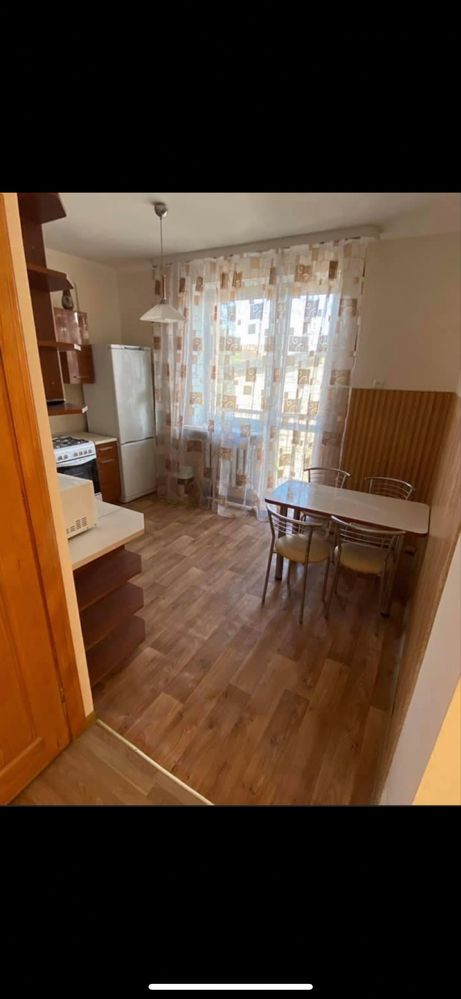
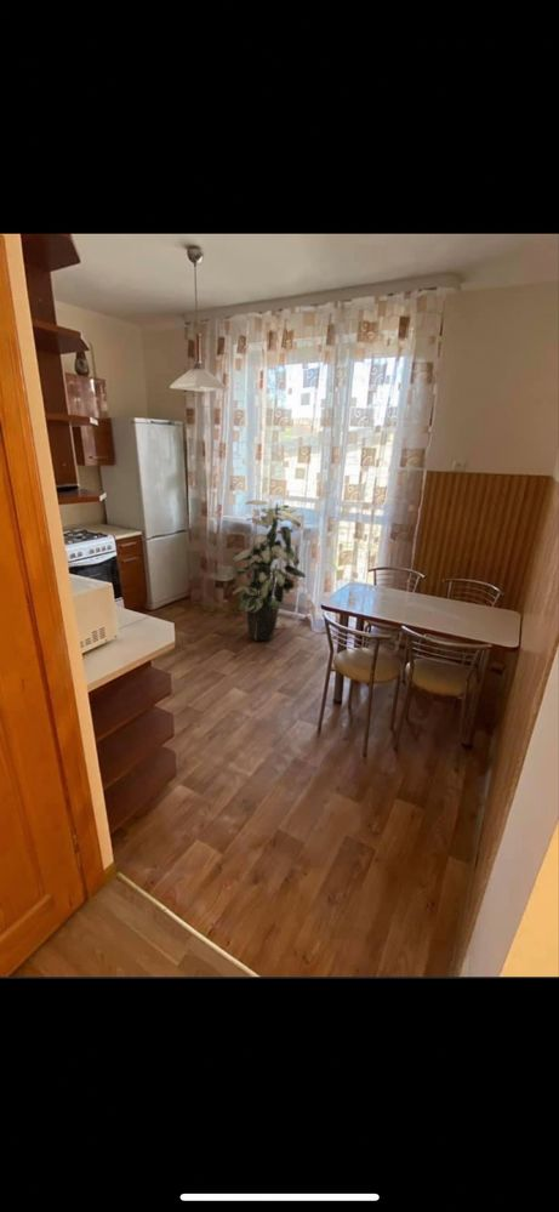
+ indoor plant (264, 571)
